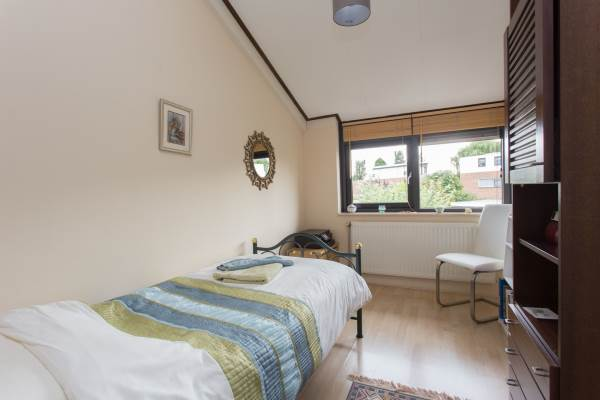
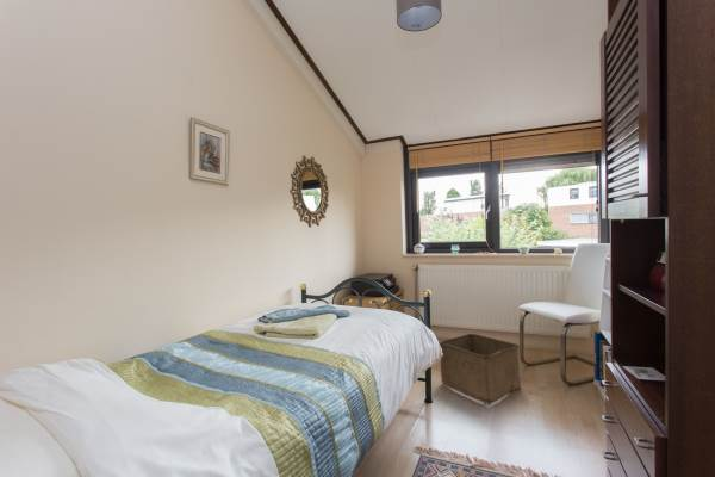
+ storage bin (479, 364)
